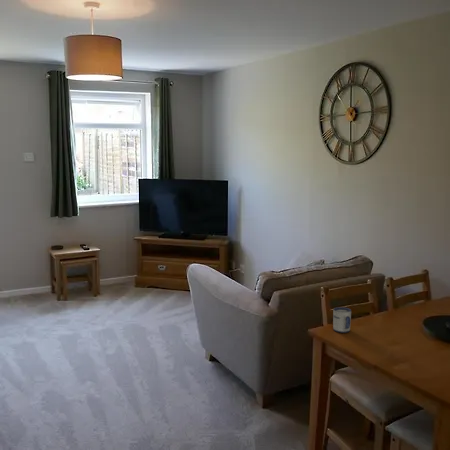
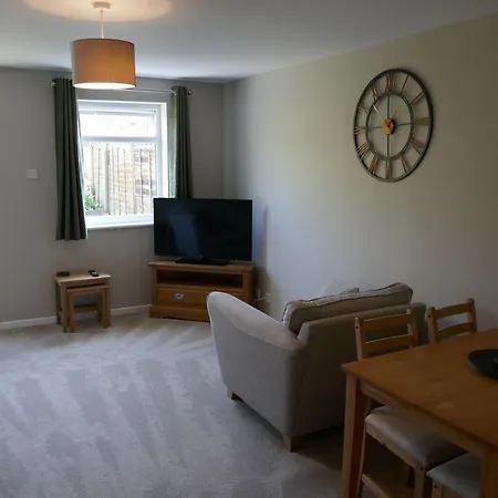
- mug (342, 320)
